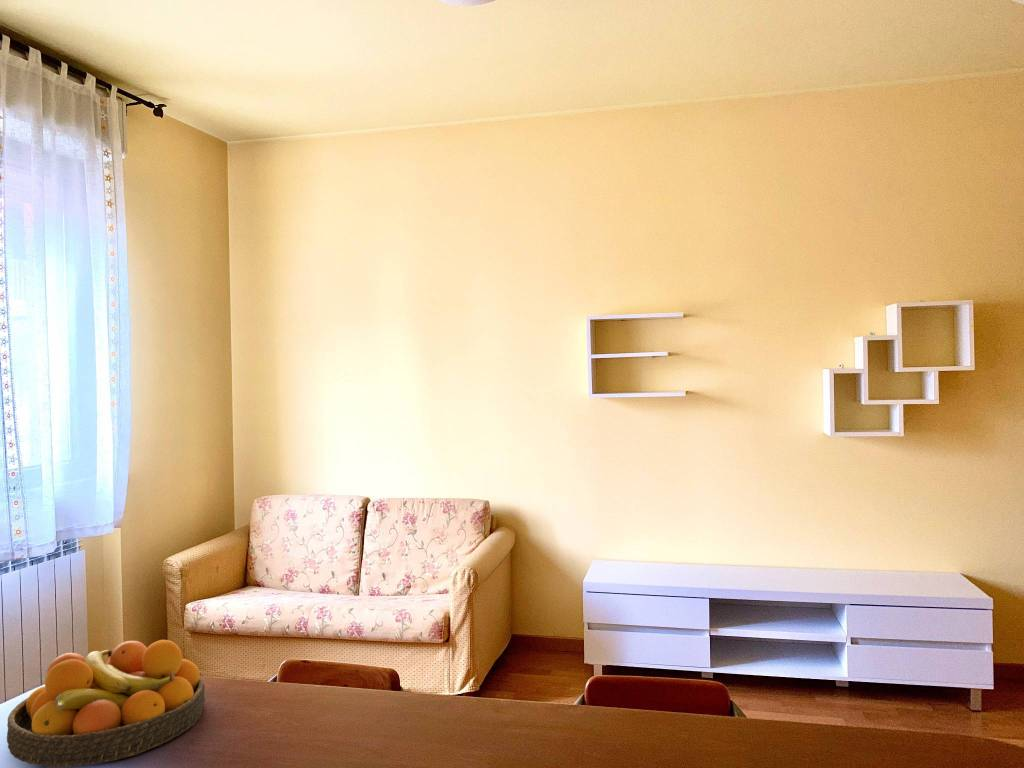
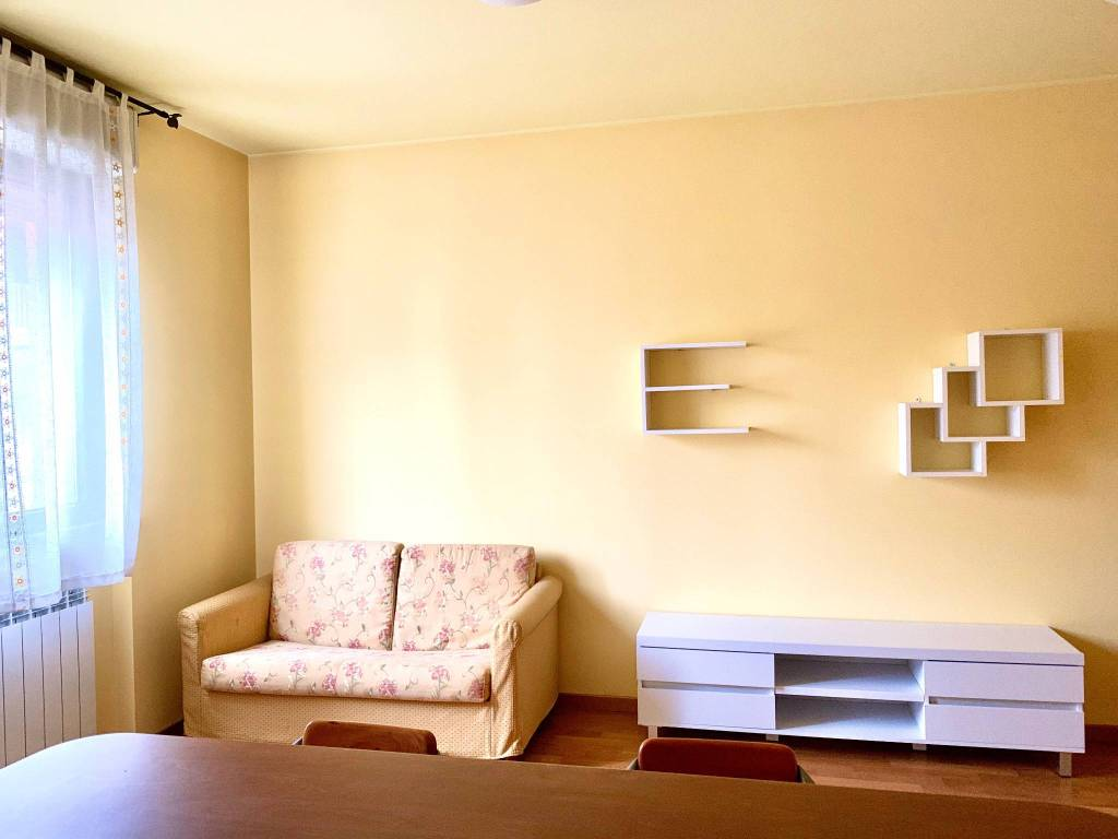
- fruit bowl (110, 685)
